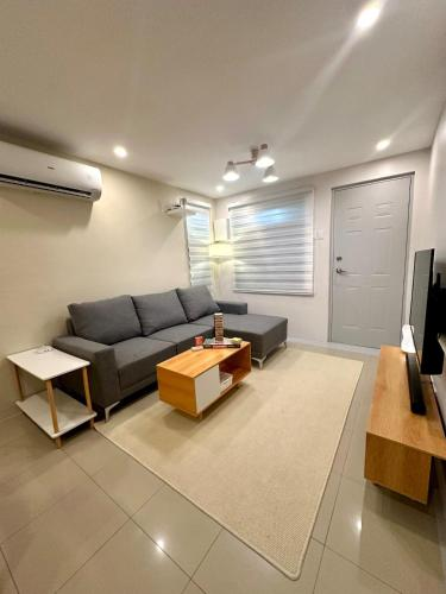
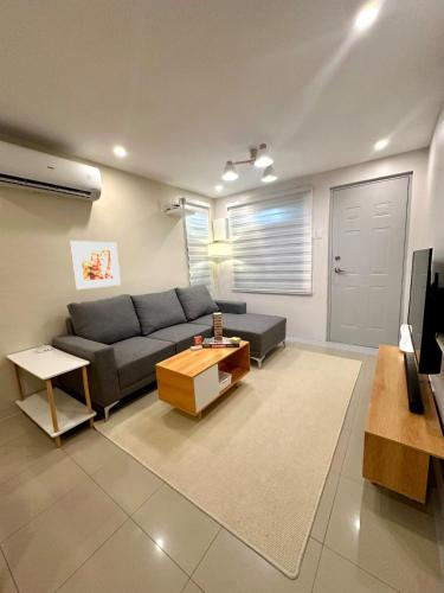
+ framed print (97, 264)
